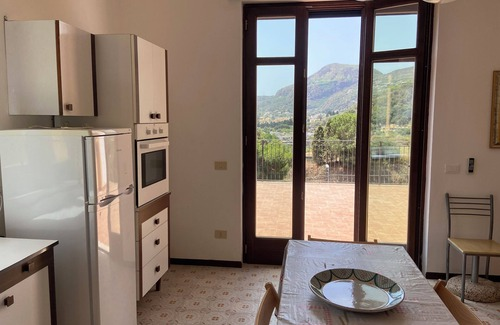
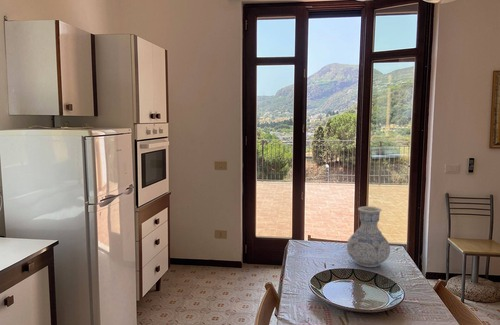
+ vase (368, 236)
